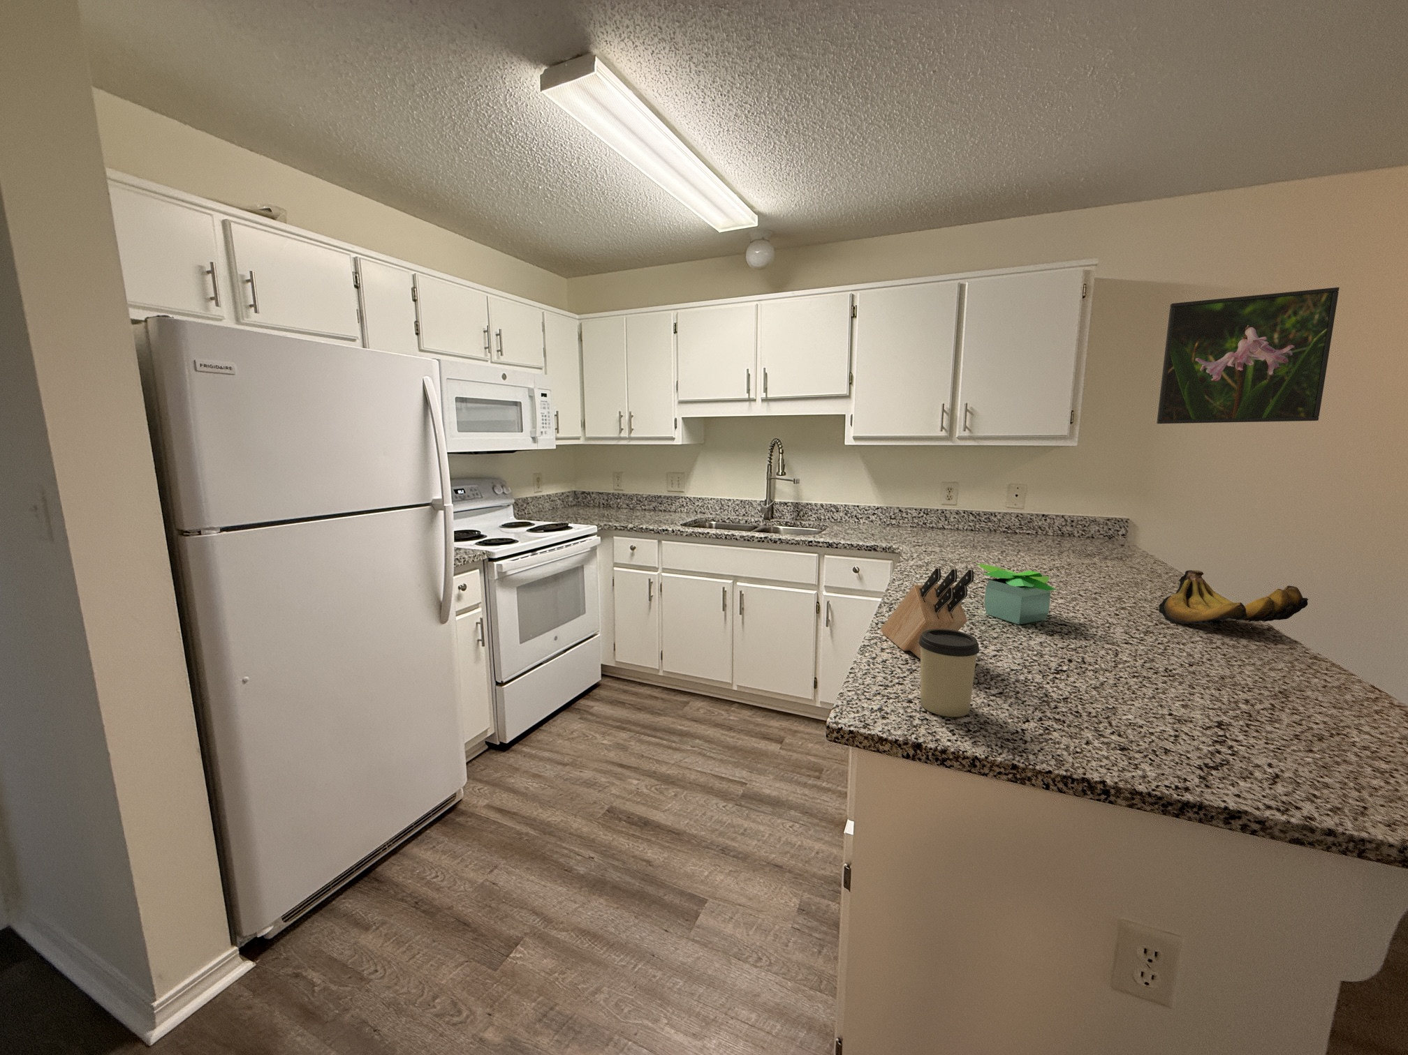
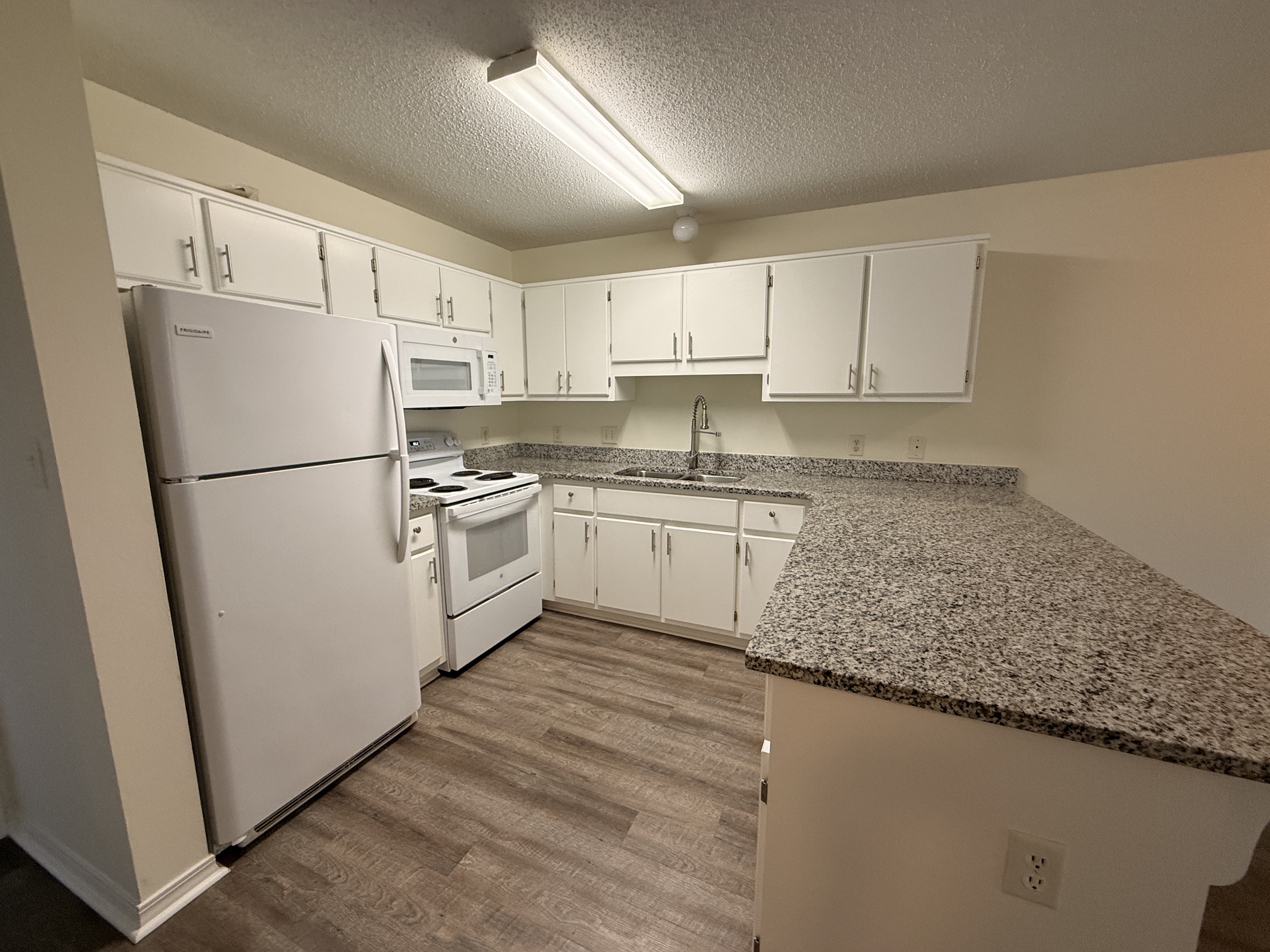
- knife block (926, 604)
- banana bunch (1225, 602)
- cup (947, 672)
- potted plant (1014, 592)
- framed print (1241, 360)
